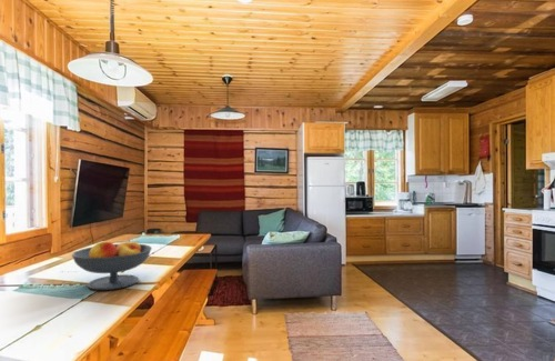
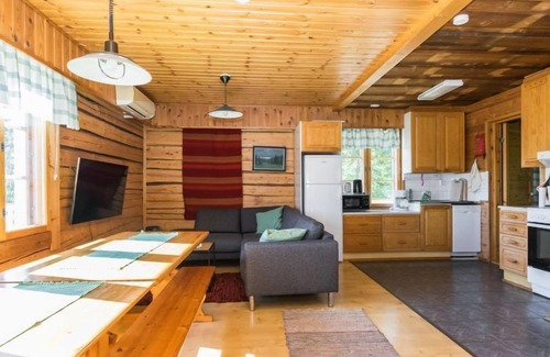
- fruit bowl (113, 260)
